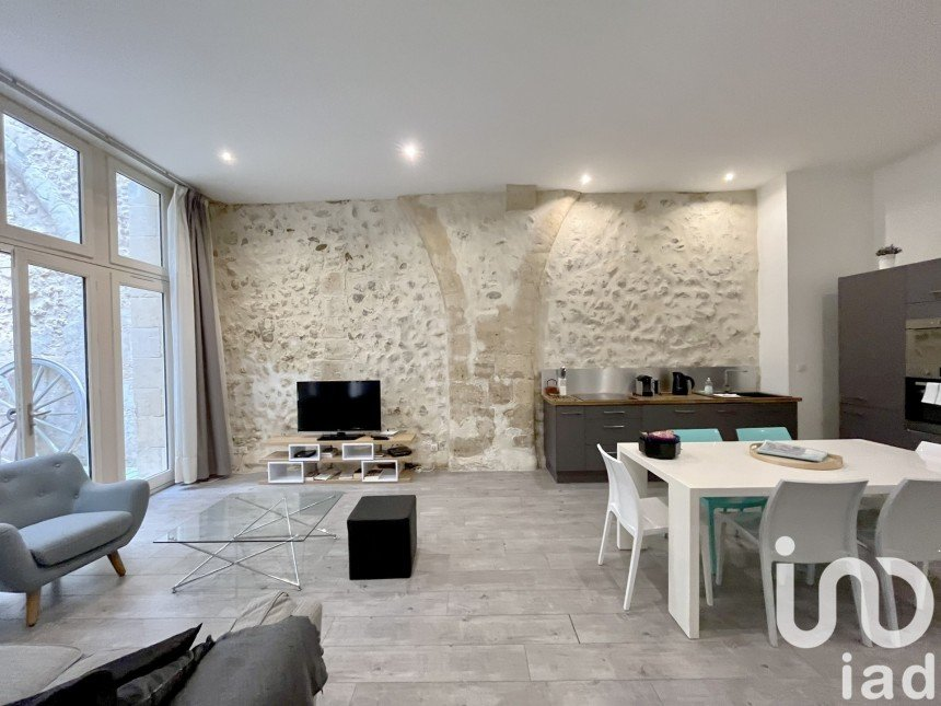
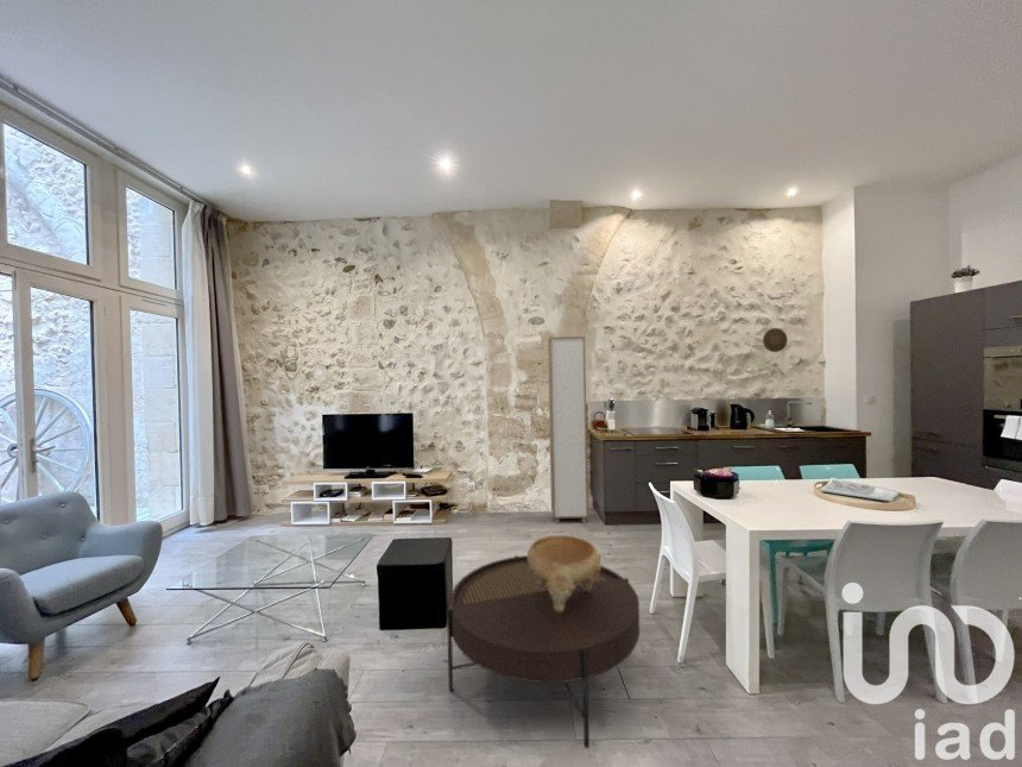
+ decorative plate (775, 339)
+ coffee table (543, 631)
+ decorative bowl (560, 571)
+ cabinet (567, 427)
